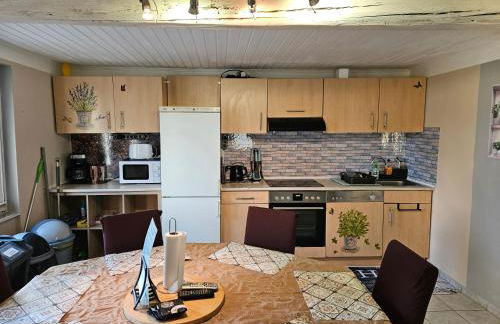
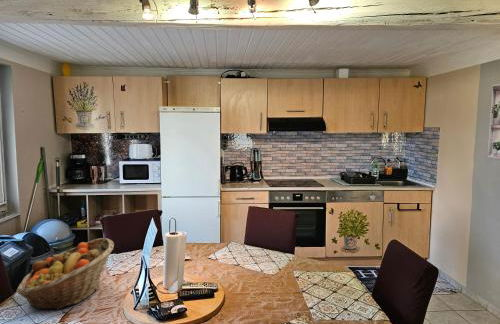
+ fruit basket (69, 270)
